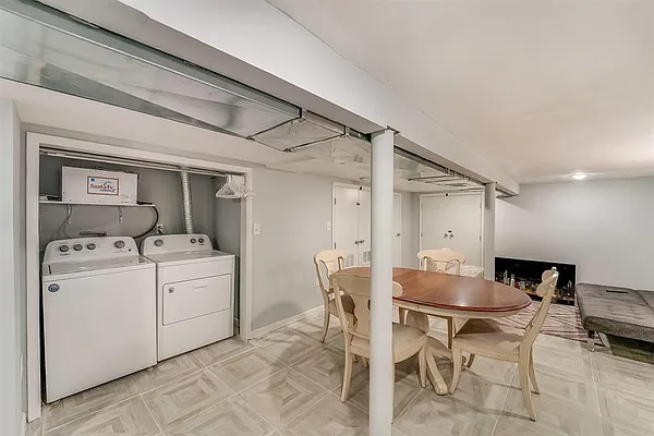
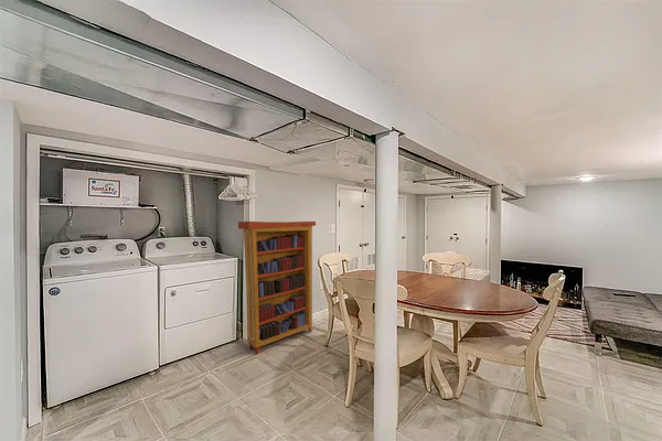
+ bookcase (279, 280)
